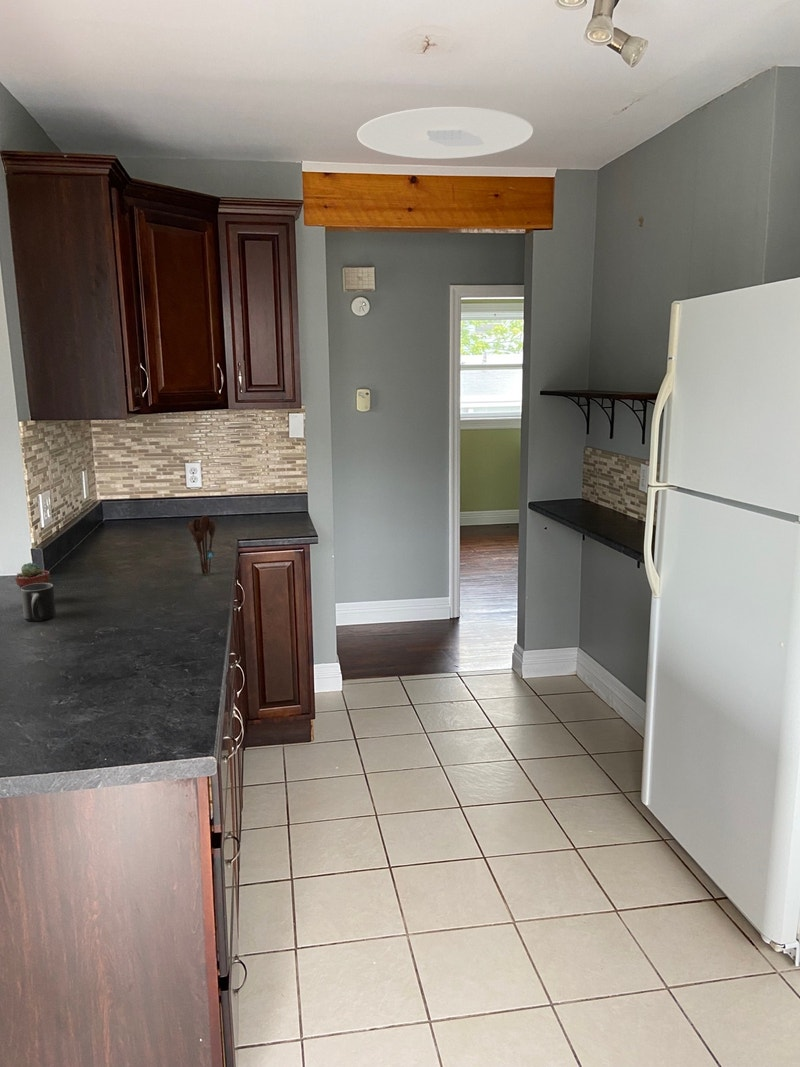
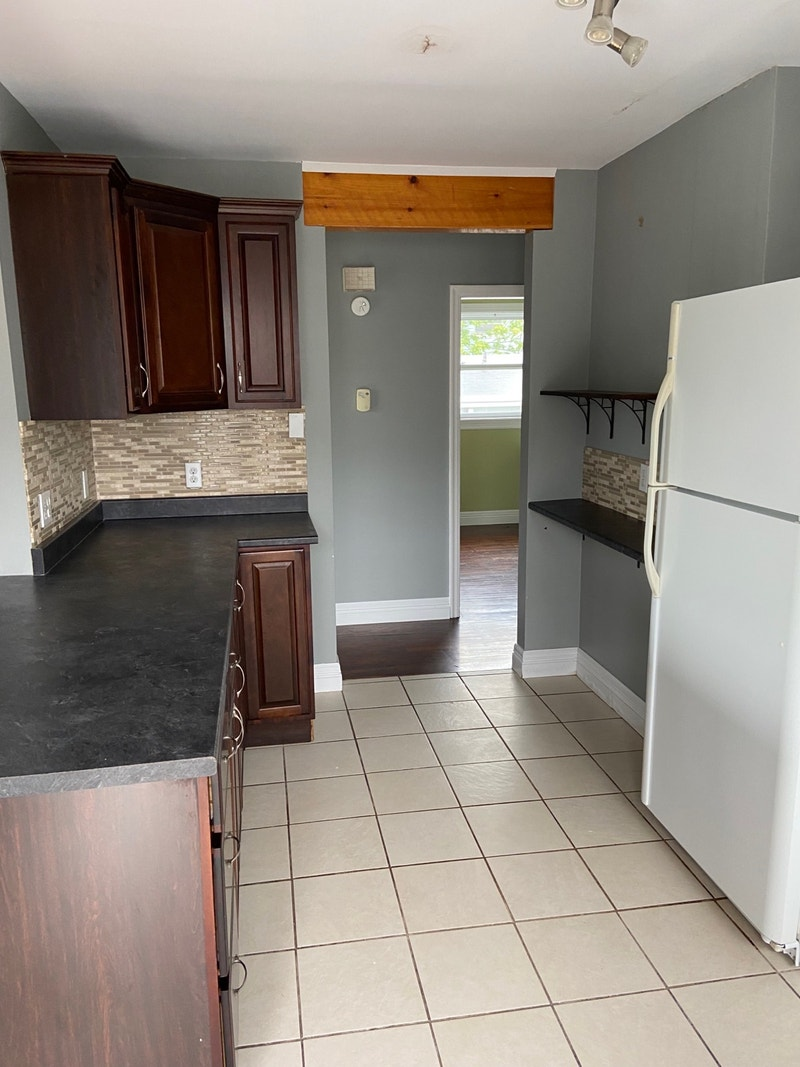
- mug (36, 604)
- potted succulent (33, 582)
- ceiling light (444, 126)
- utensil holder (203, 544)
